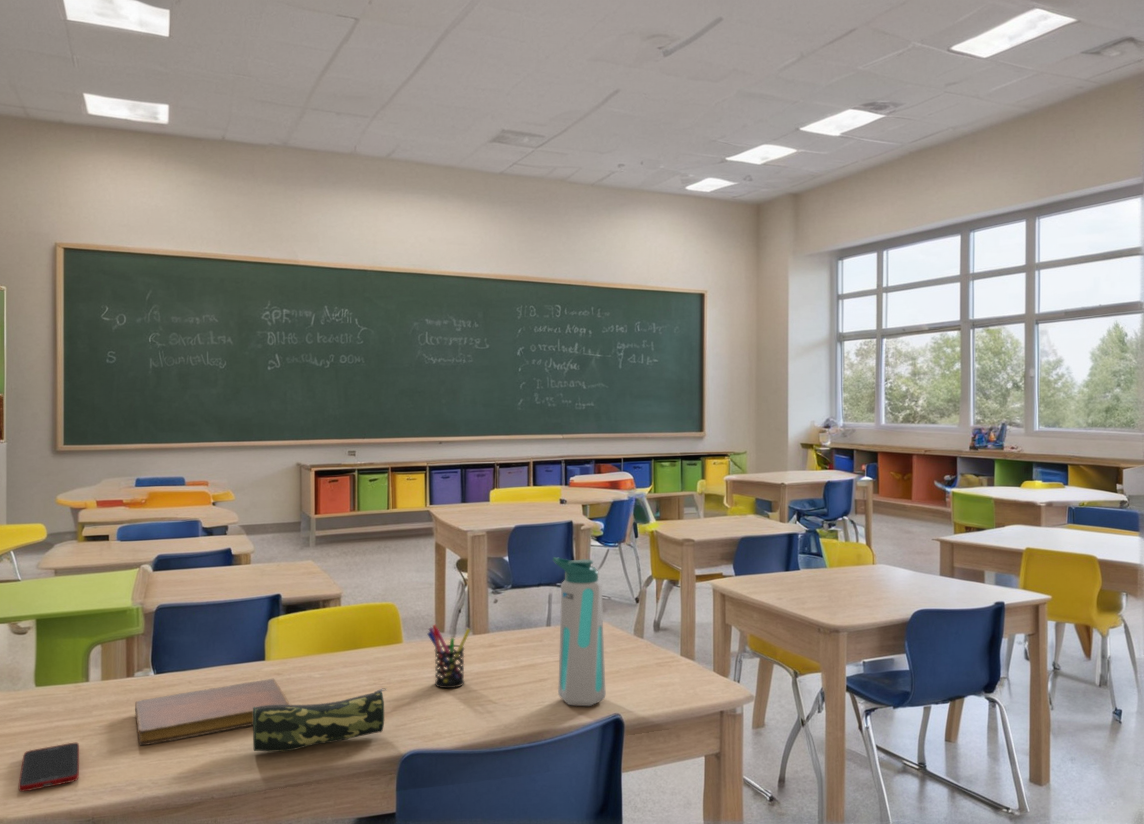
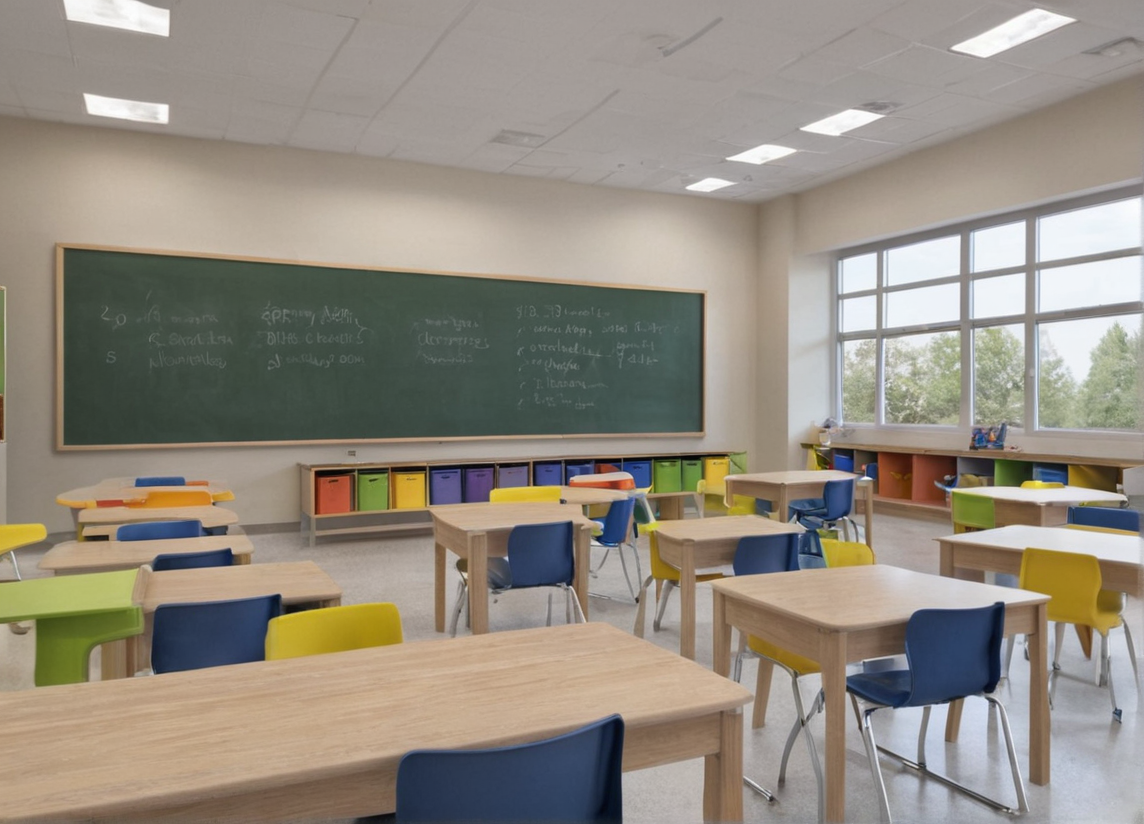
- pen holder (448, 654)
- pencil case (322, 720)
- cell phone (50, 765)
- notebook (212, 708)
- water bottle (578, 629)
